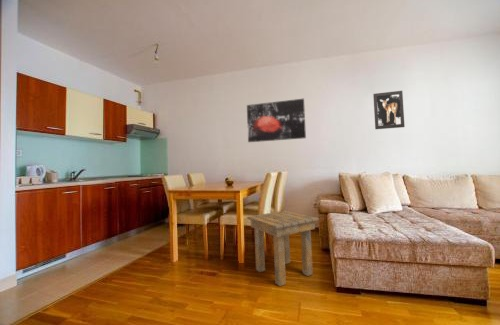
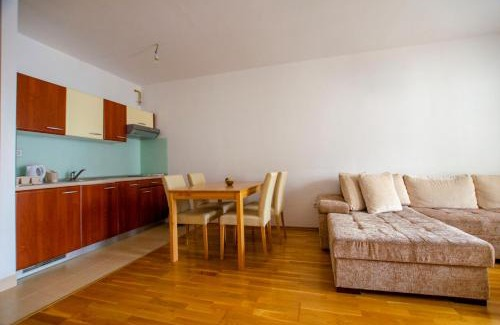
- side table (282, 244)
- wall art (275, 121)
- wall art (388, 110)
